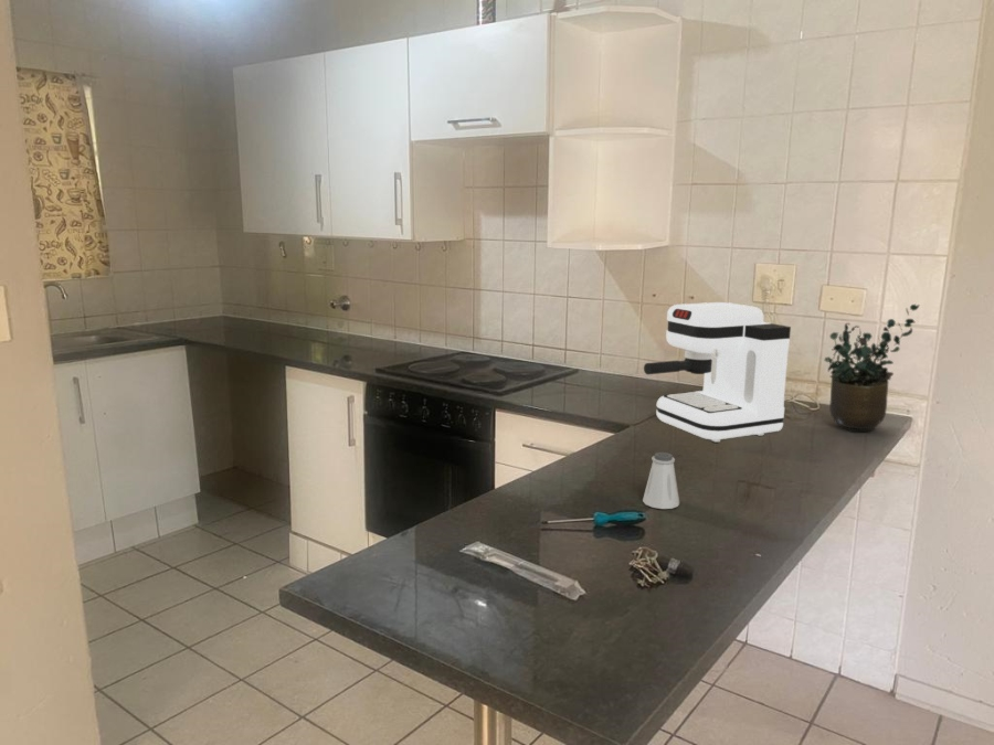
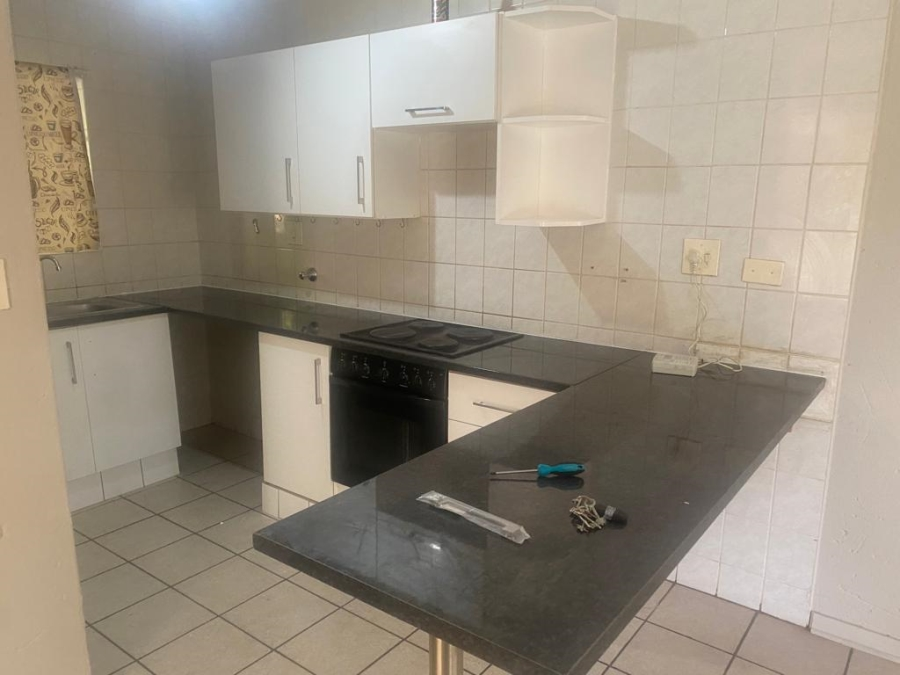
- potted plant (864, 366)
- saltshaker (662, 478)
- coffee maker (717, 369)
